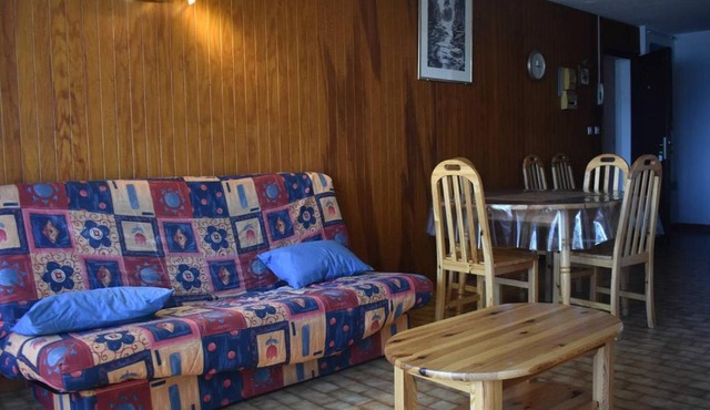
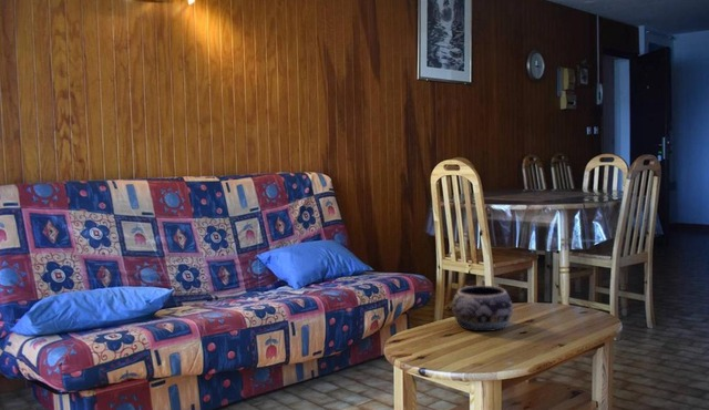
+ decorative bowl (482, 307)
